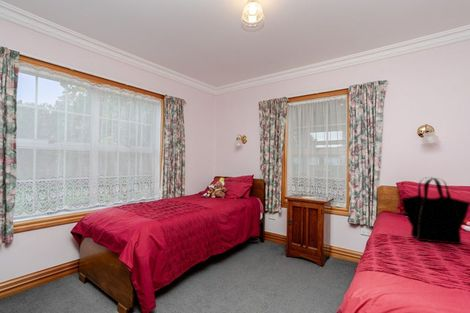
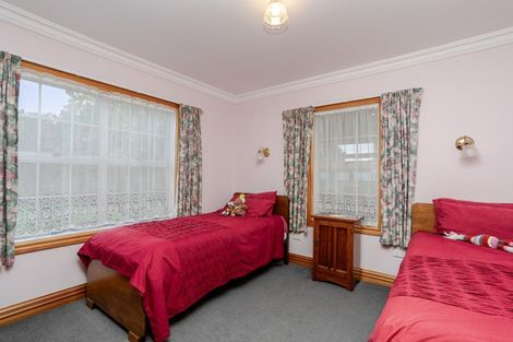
- tote bag (434, 209)
